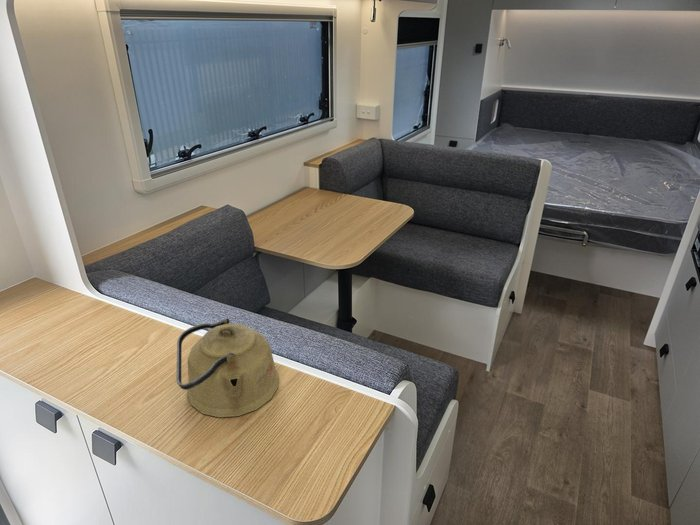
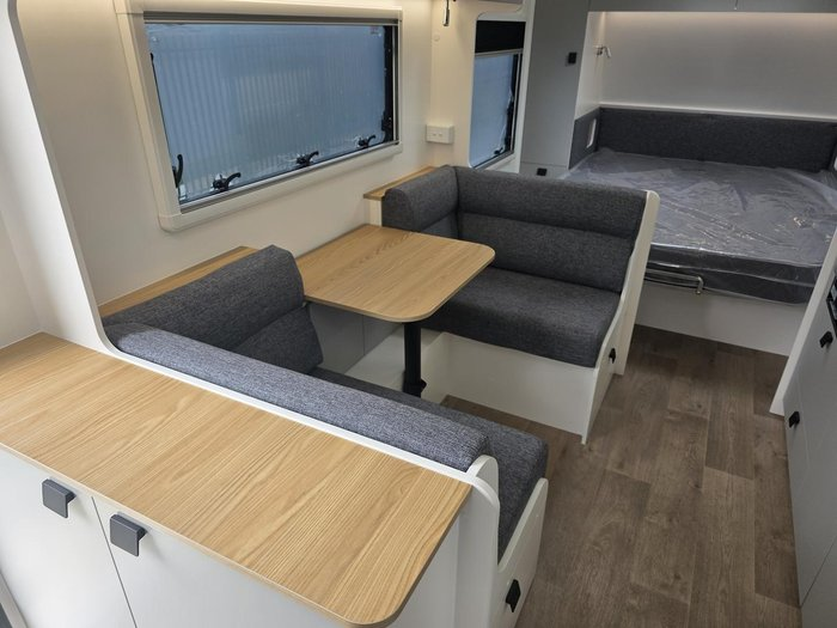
- kettle (229, 362)
